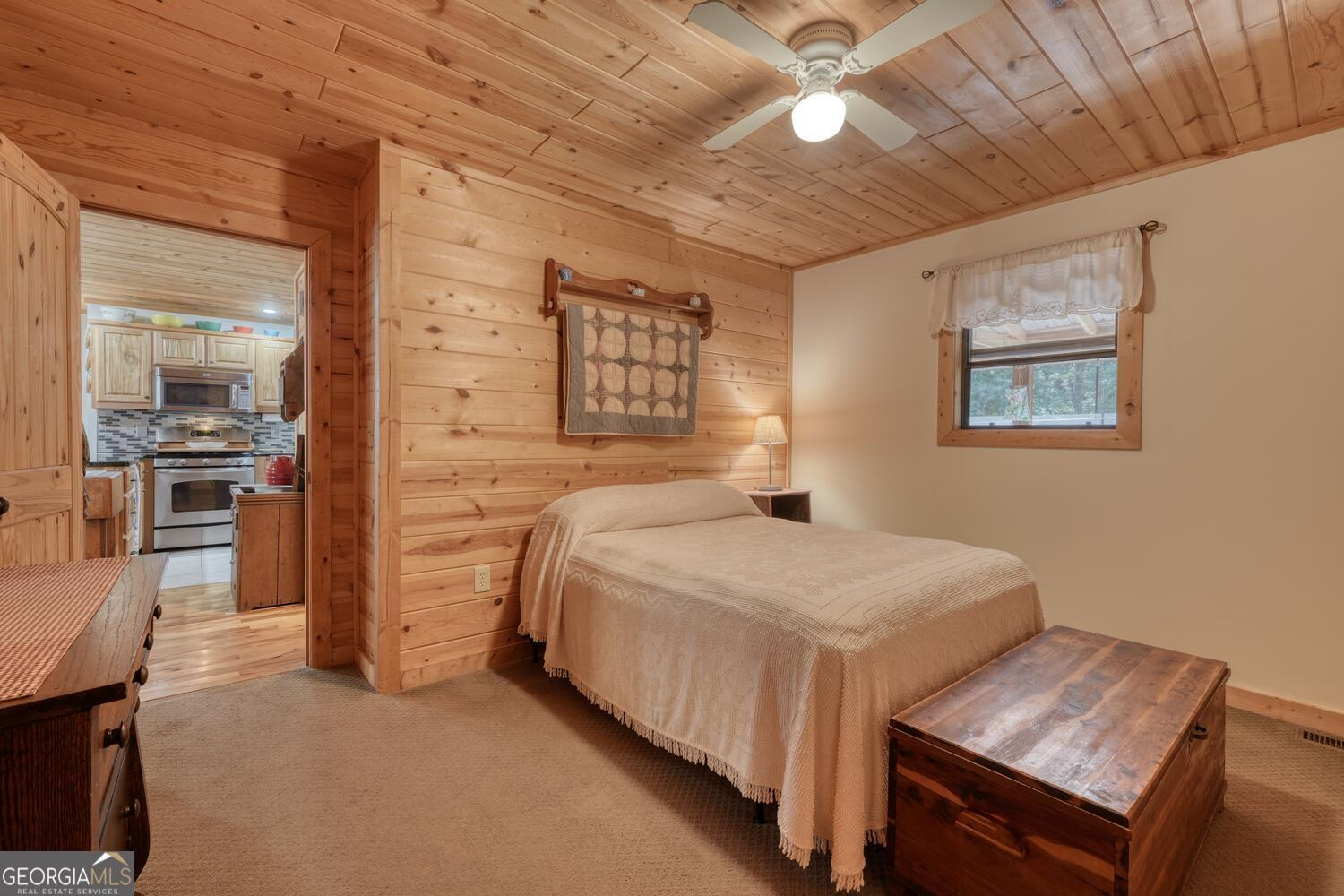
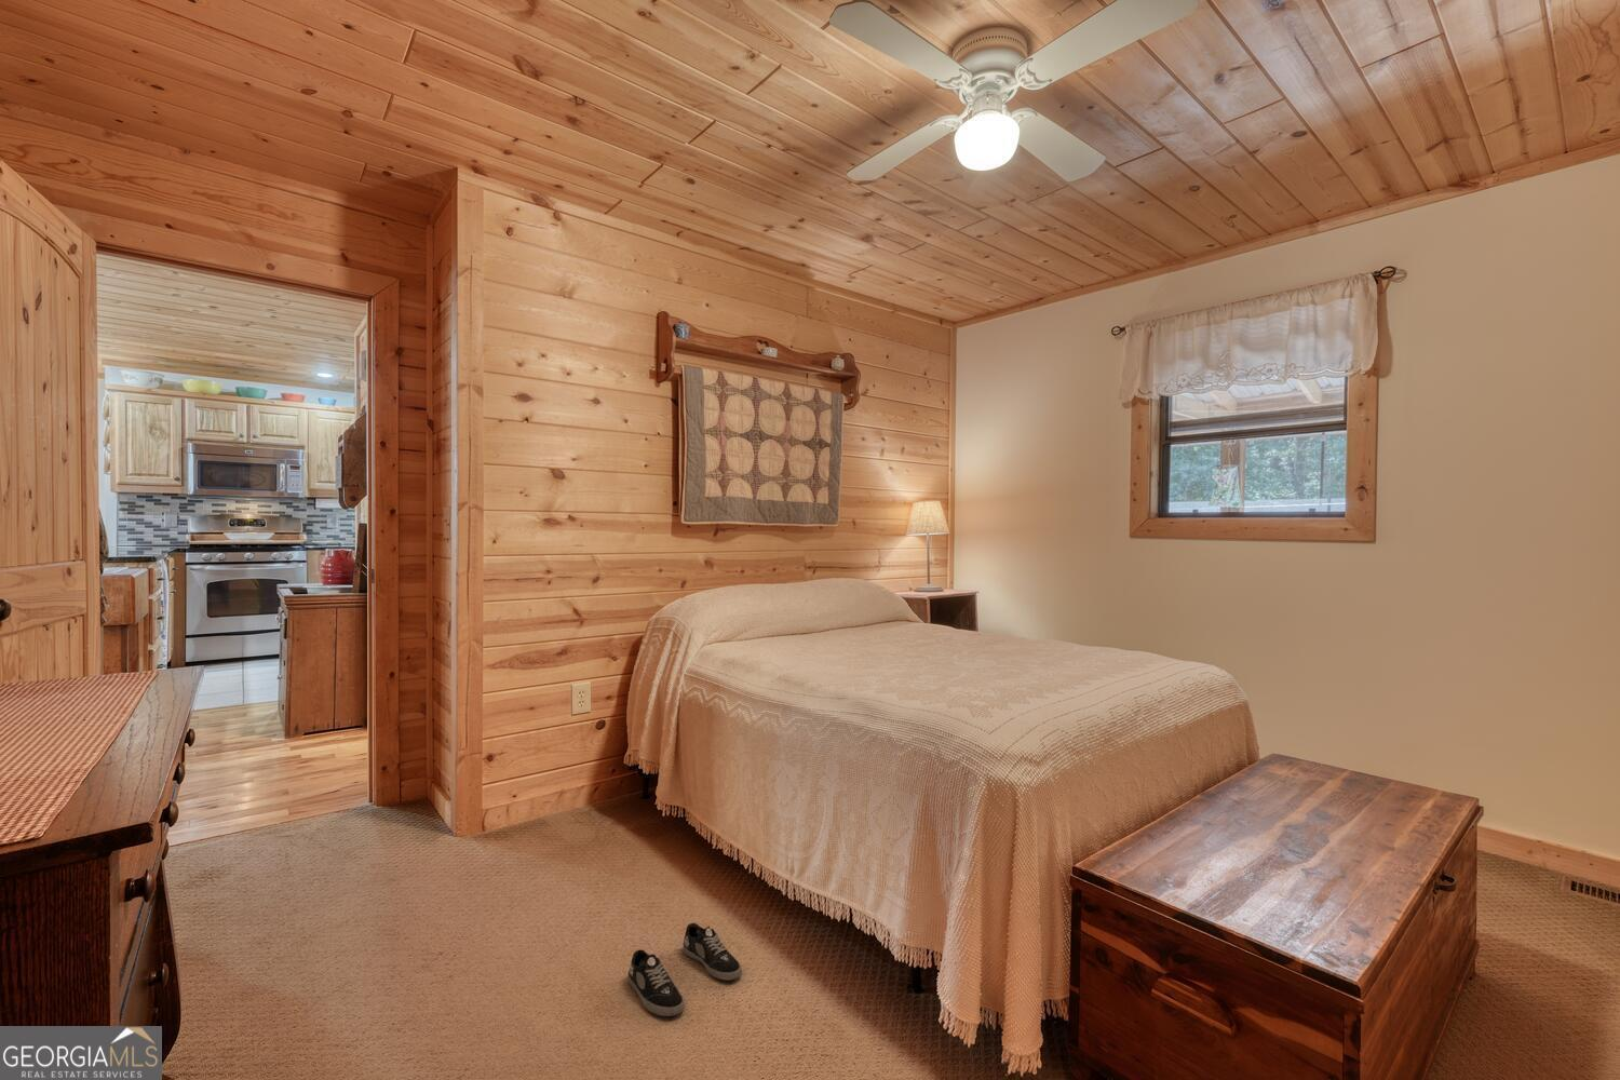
+ shoe (687, 955)
